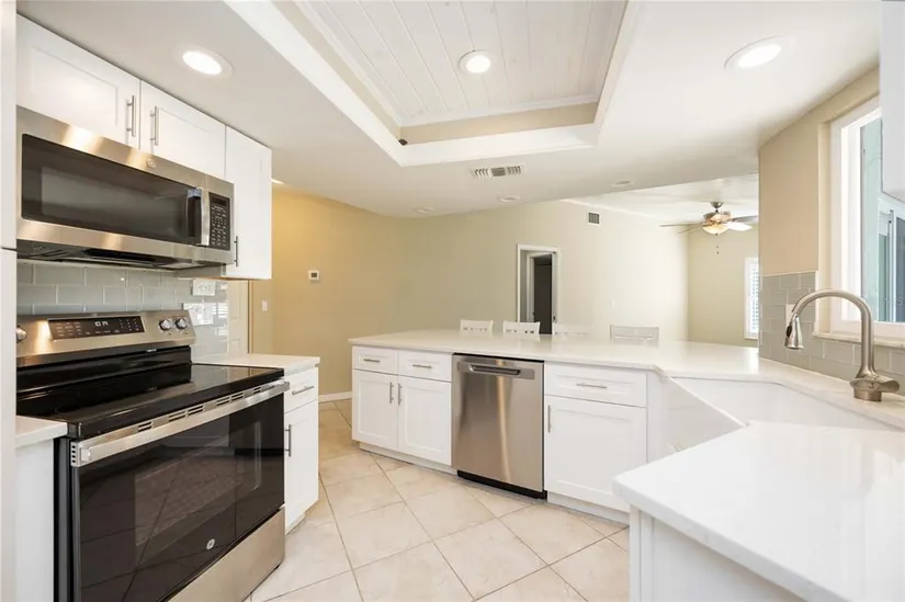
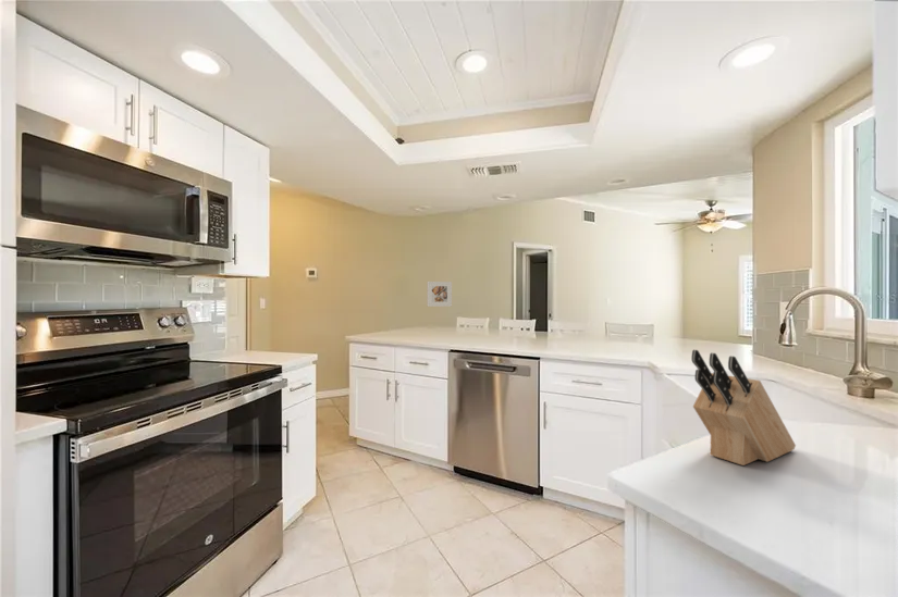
+ knife block (740, 401)
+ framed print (439, 294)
